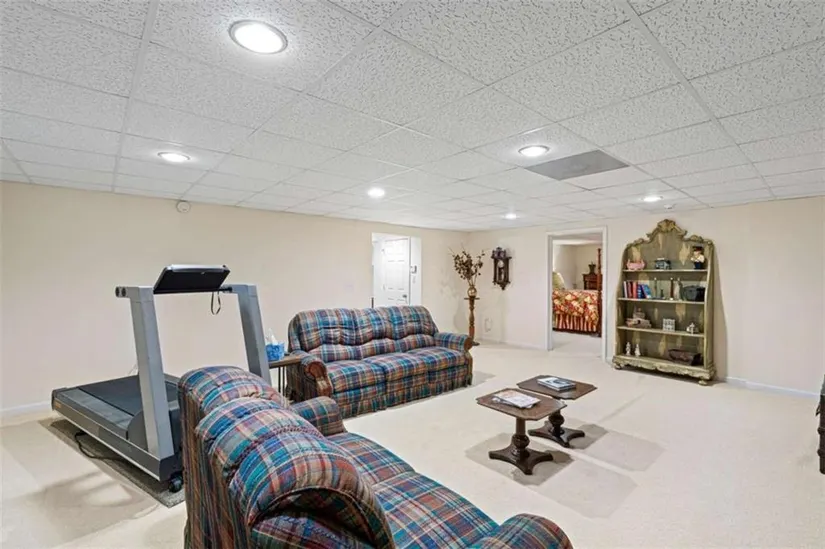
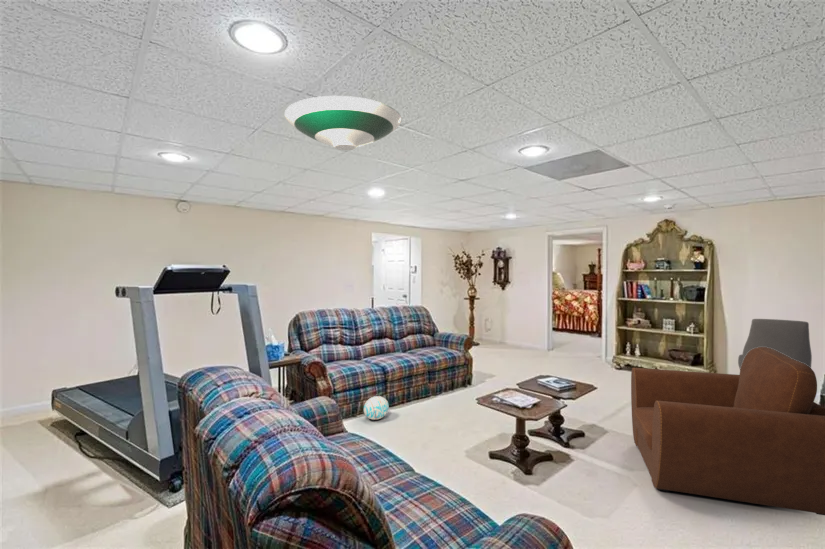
+ chair (780, 352)
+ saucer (344, 133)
+ ball (376, 407)
+ armchair (715, 413)
